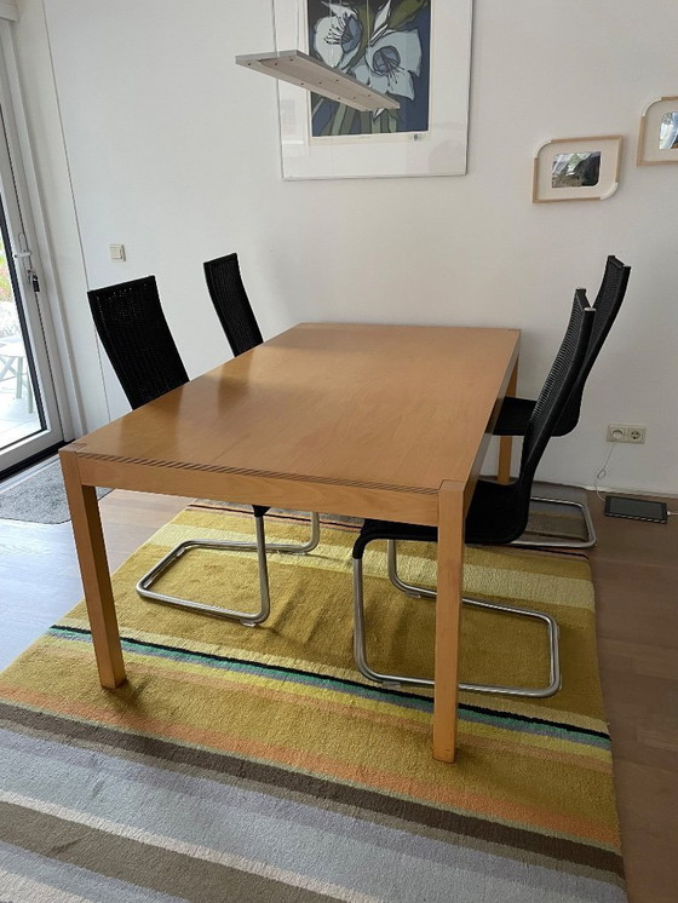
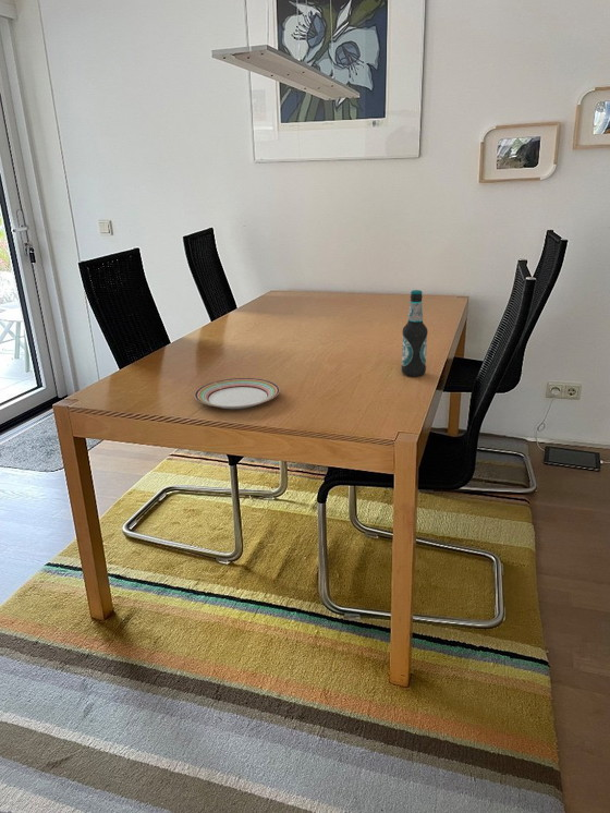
+ plate (237, 395)
+ bottle (414, 332)
